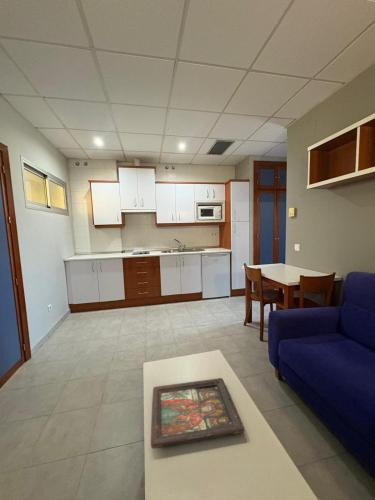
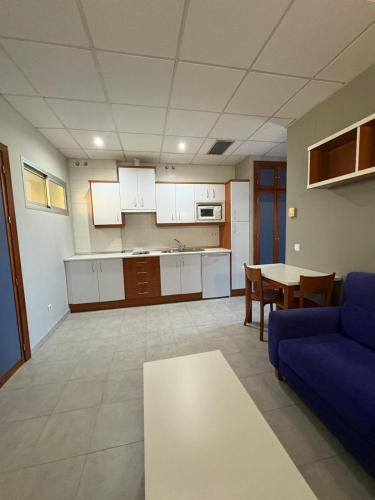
- decorative tray (193, 407)
